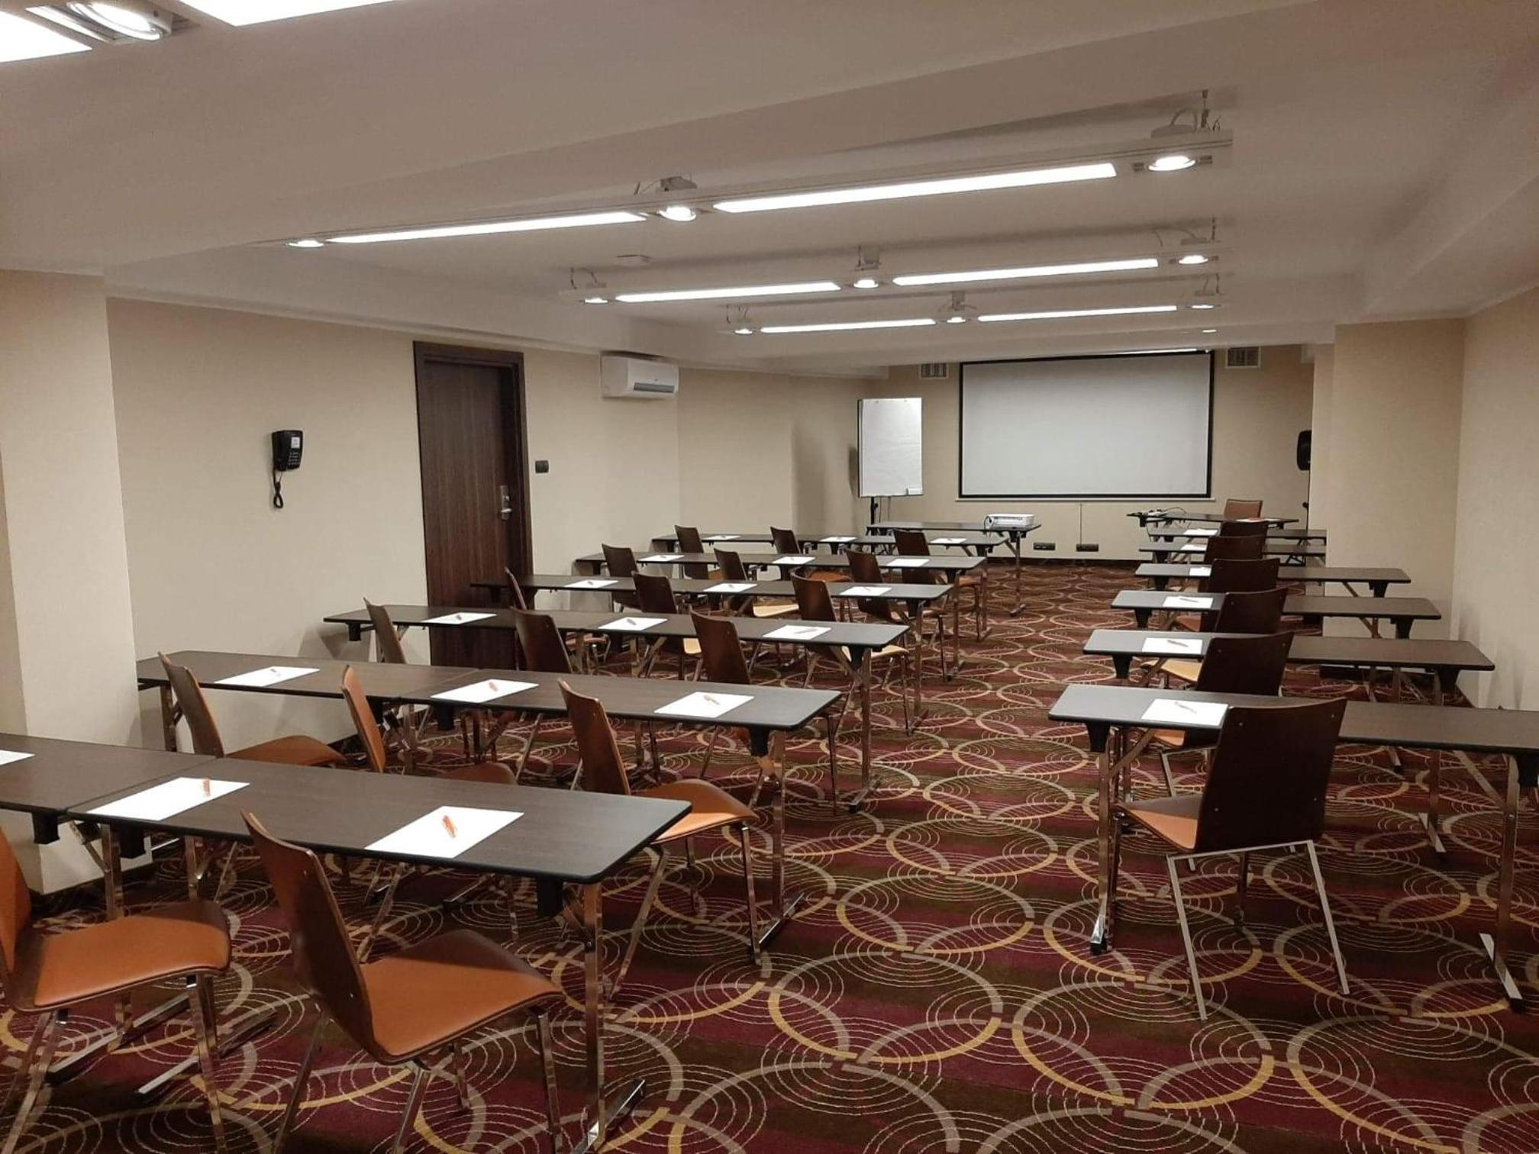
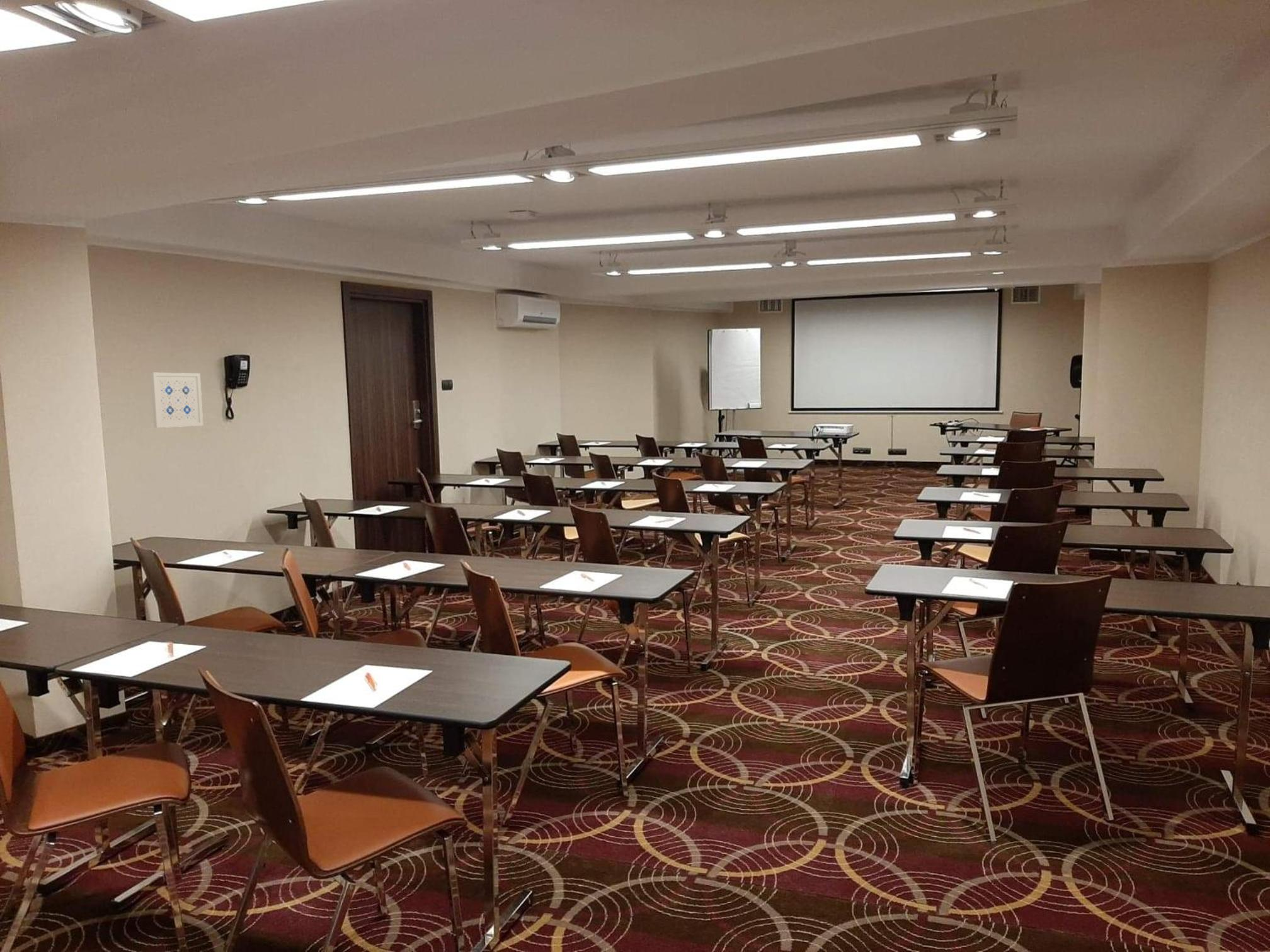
+ wall art (177, 400)
